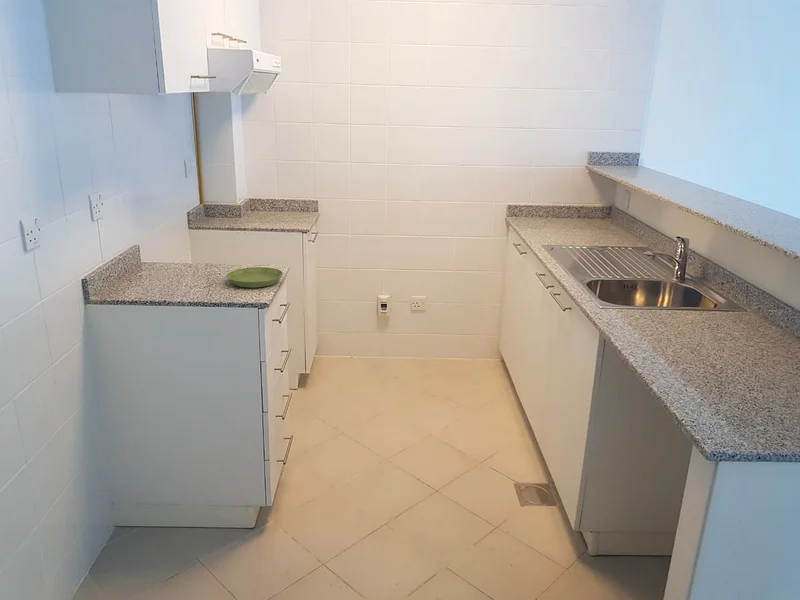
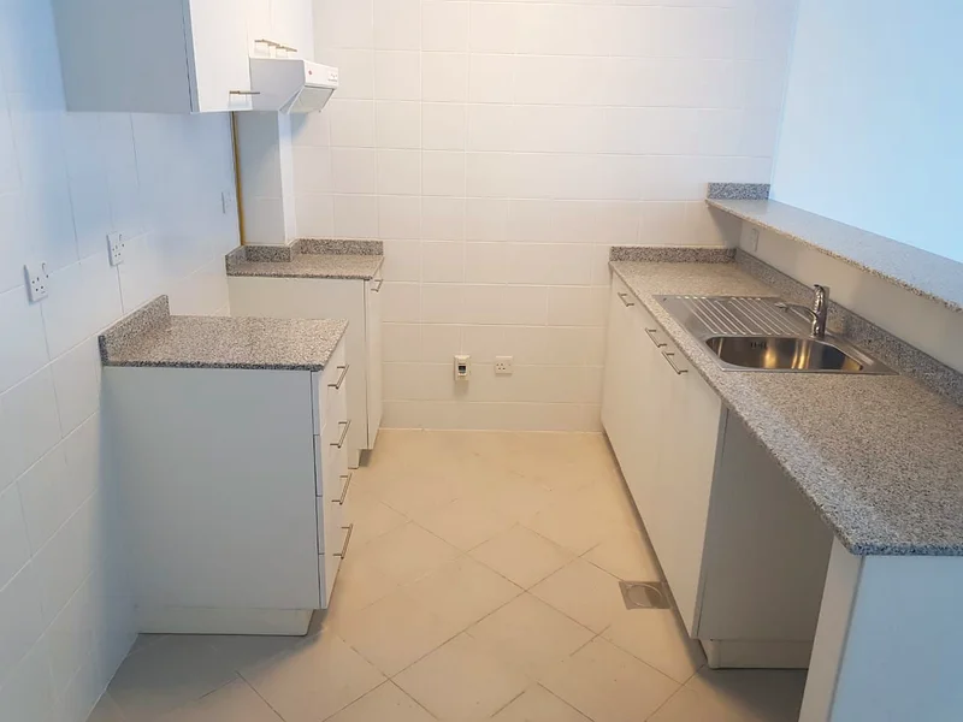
- saucer (255, 277)
